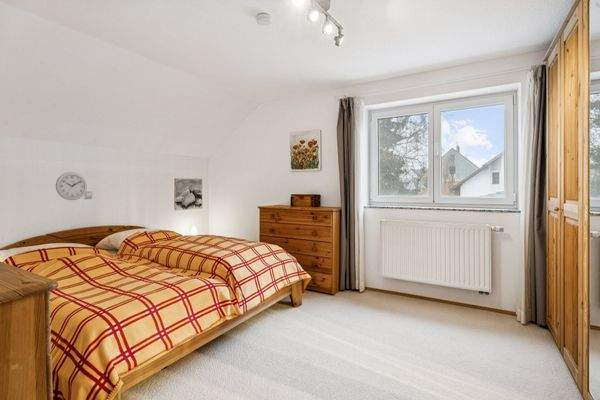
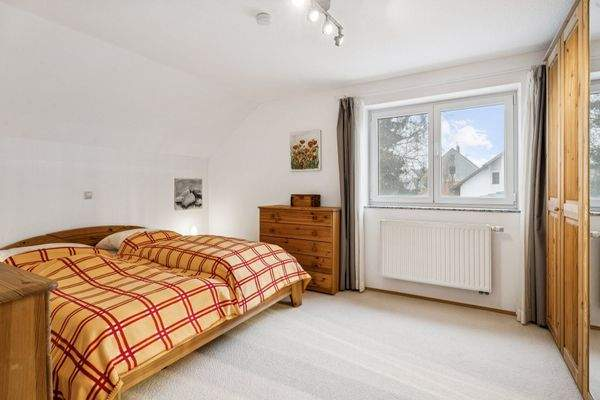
- wall clock (72, 186)
